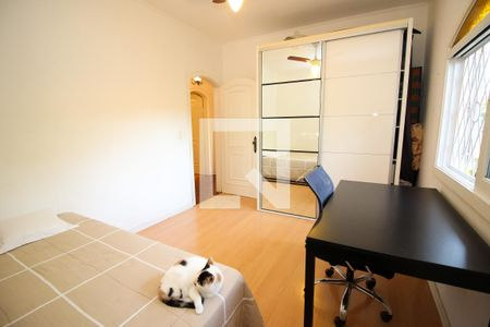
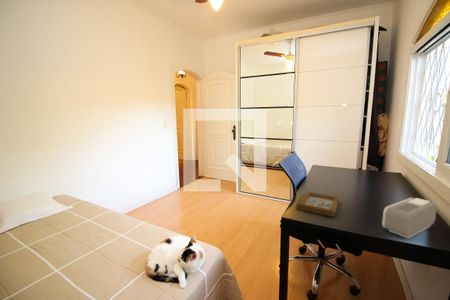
+ picture frame (318, 202)
+ alarm clock (410, 215)
